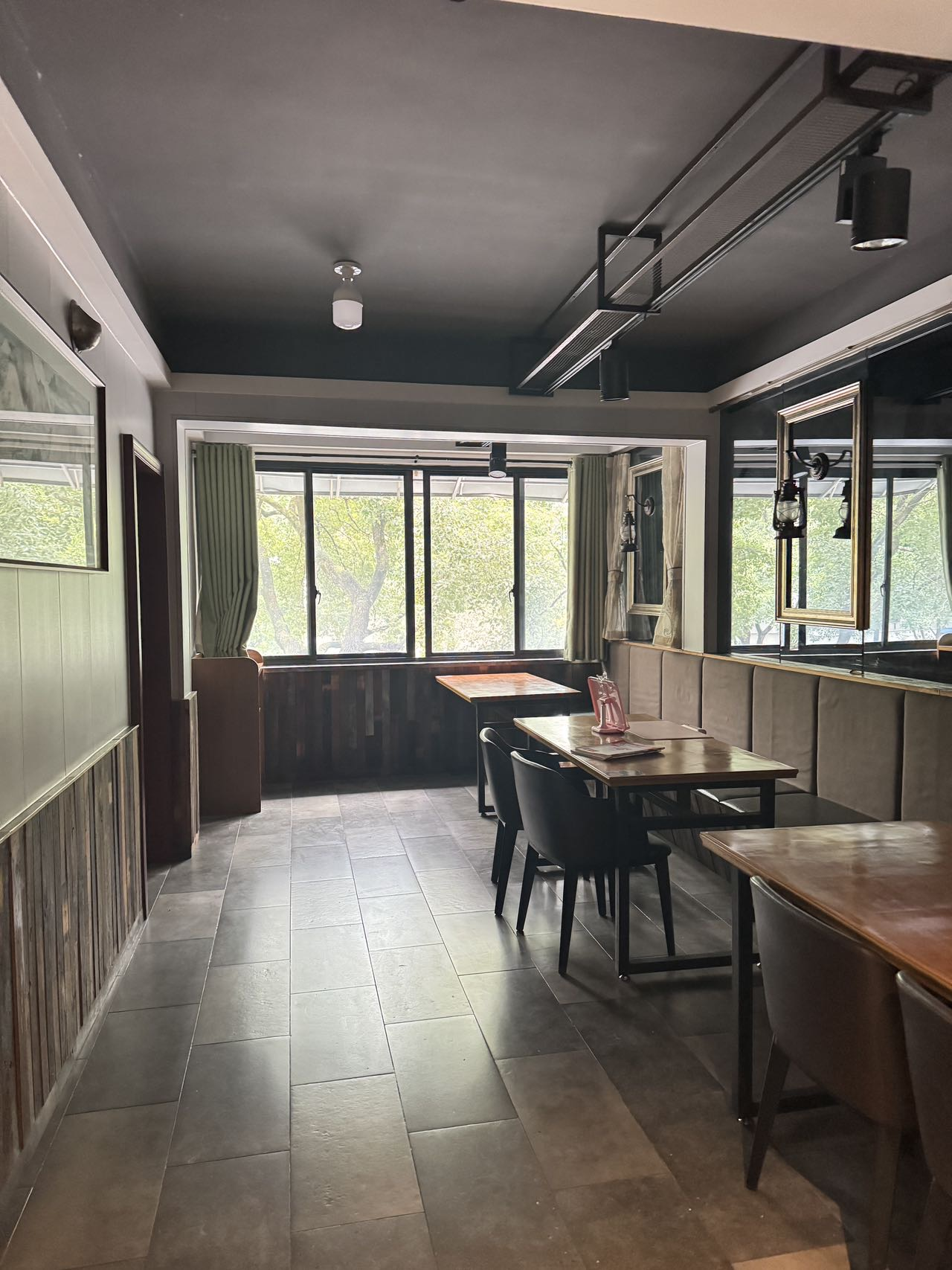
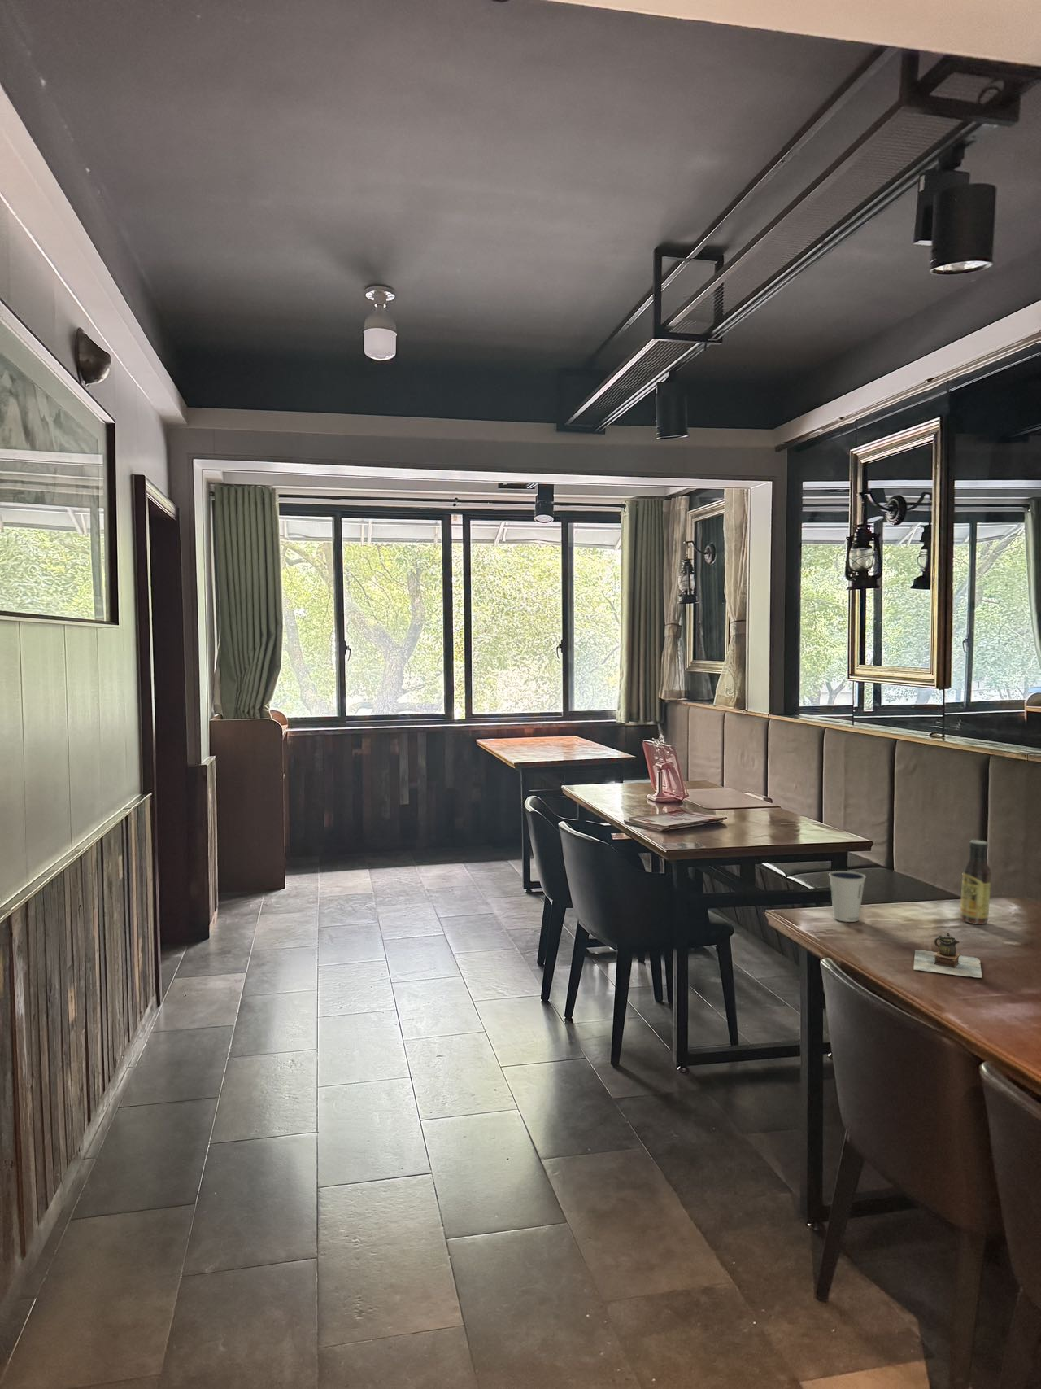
+ teapot (947, 948)
+ dixie cup (846, 897)
+ sauce bottle (975, 882)
